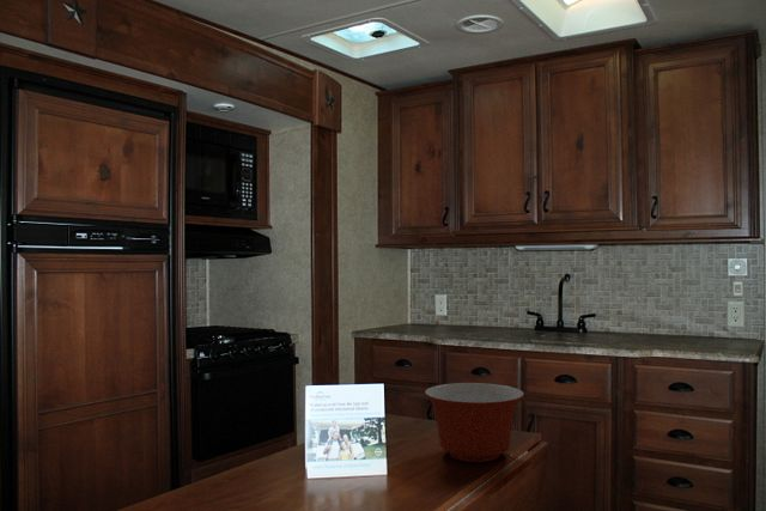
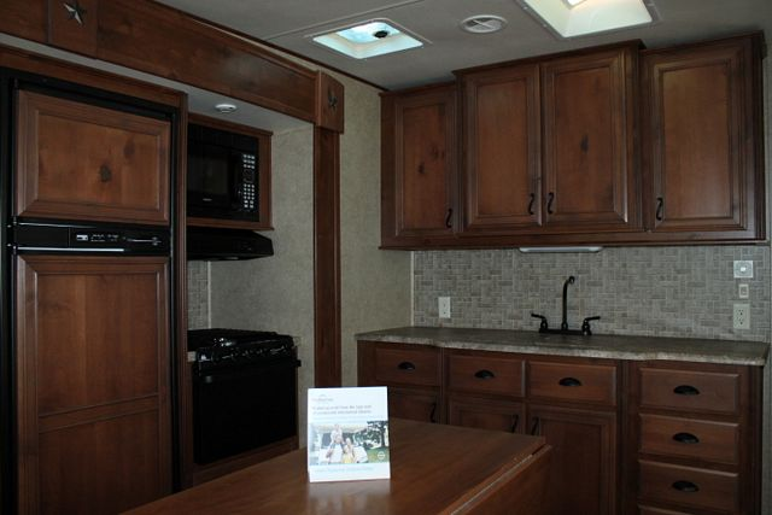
- mixing bowl (474, 422)
